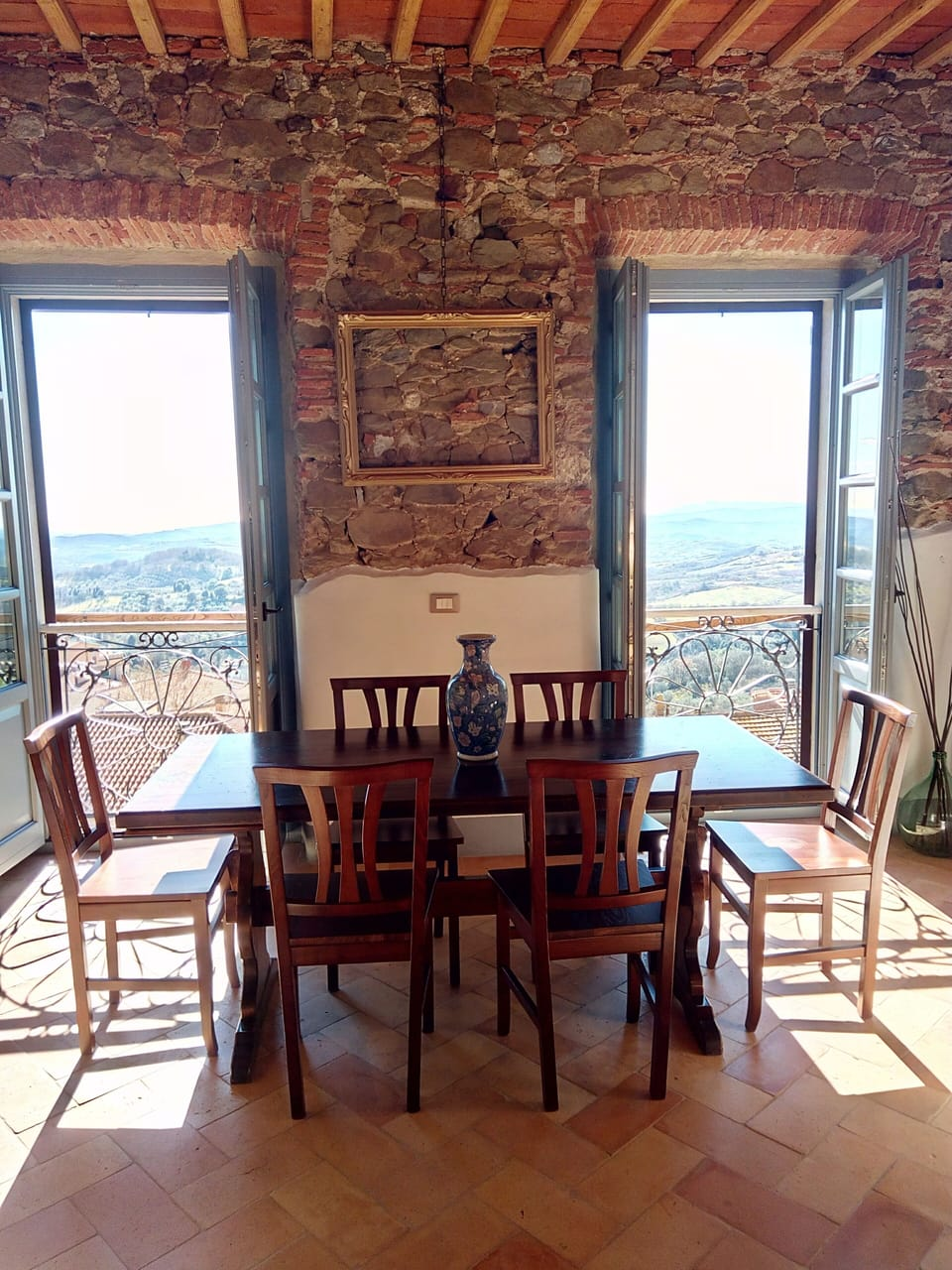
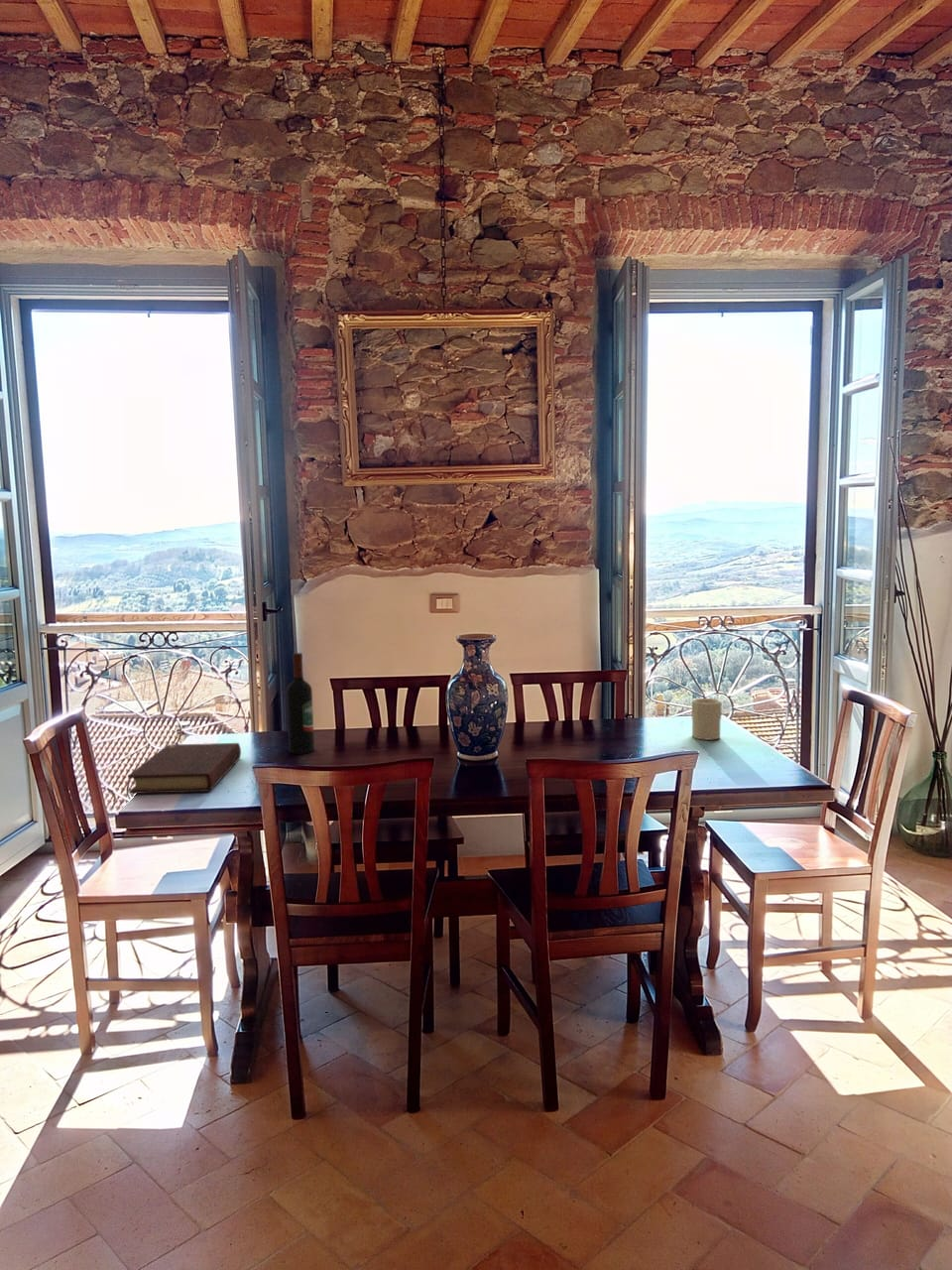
+ book (187, 766)
+ candle (705, 717)
+ wine bottle (299, 701)
